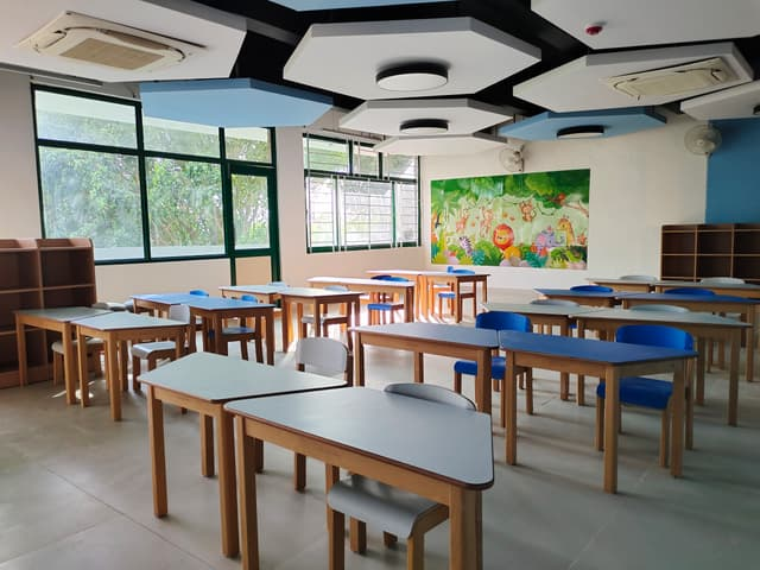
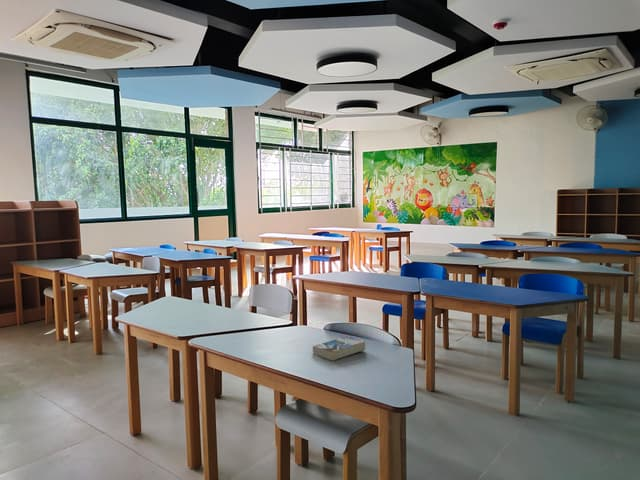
+ book (339, 347)
